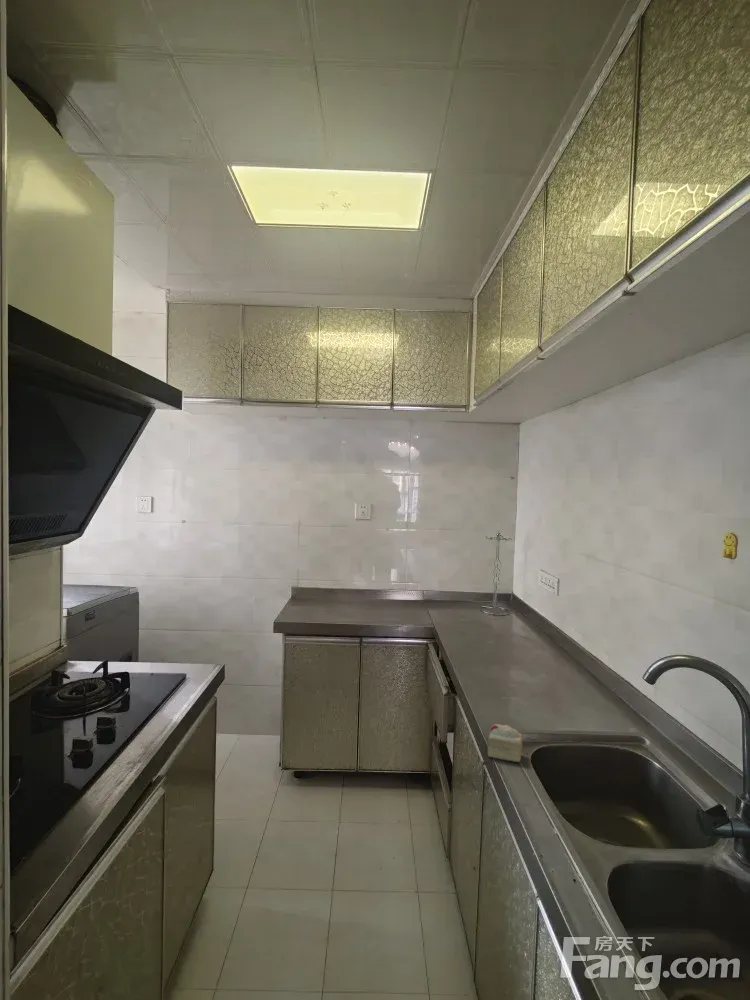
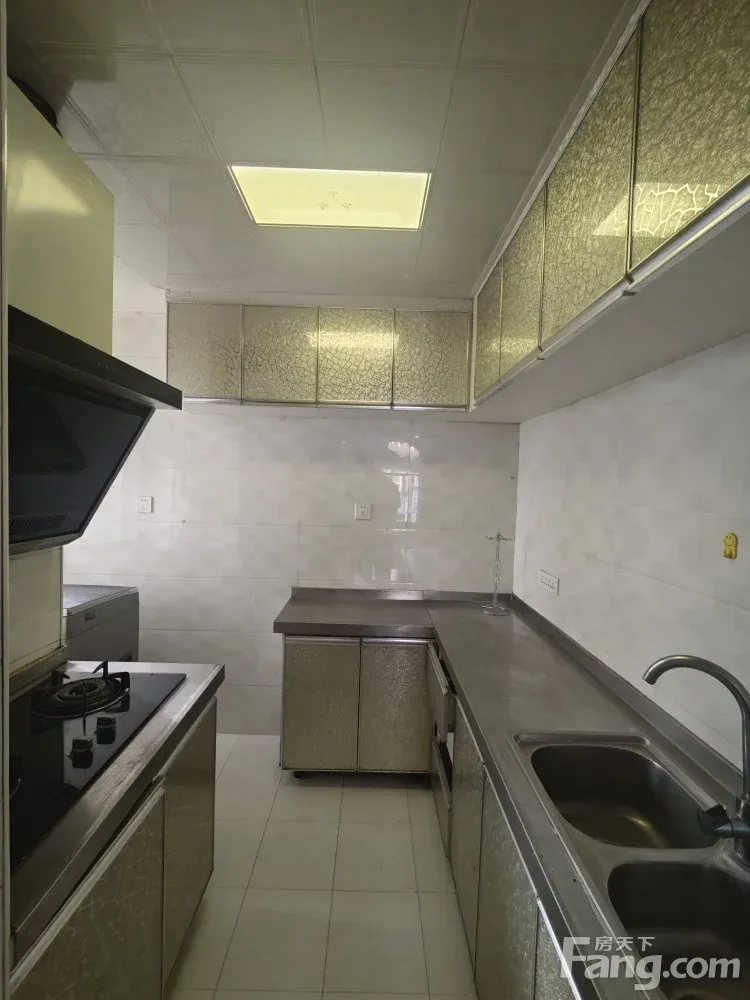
- cake slice (505, 741)
